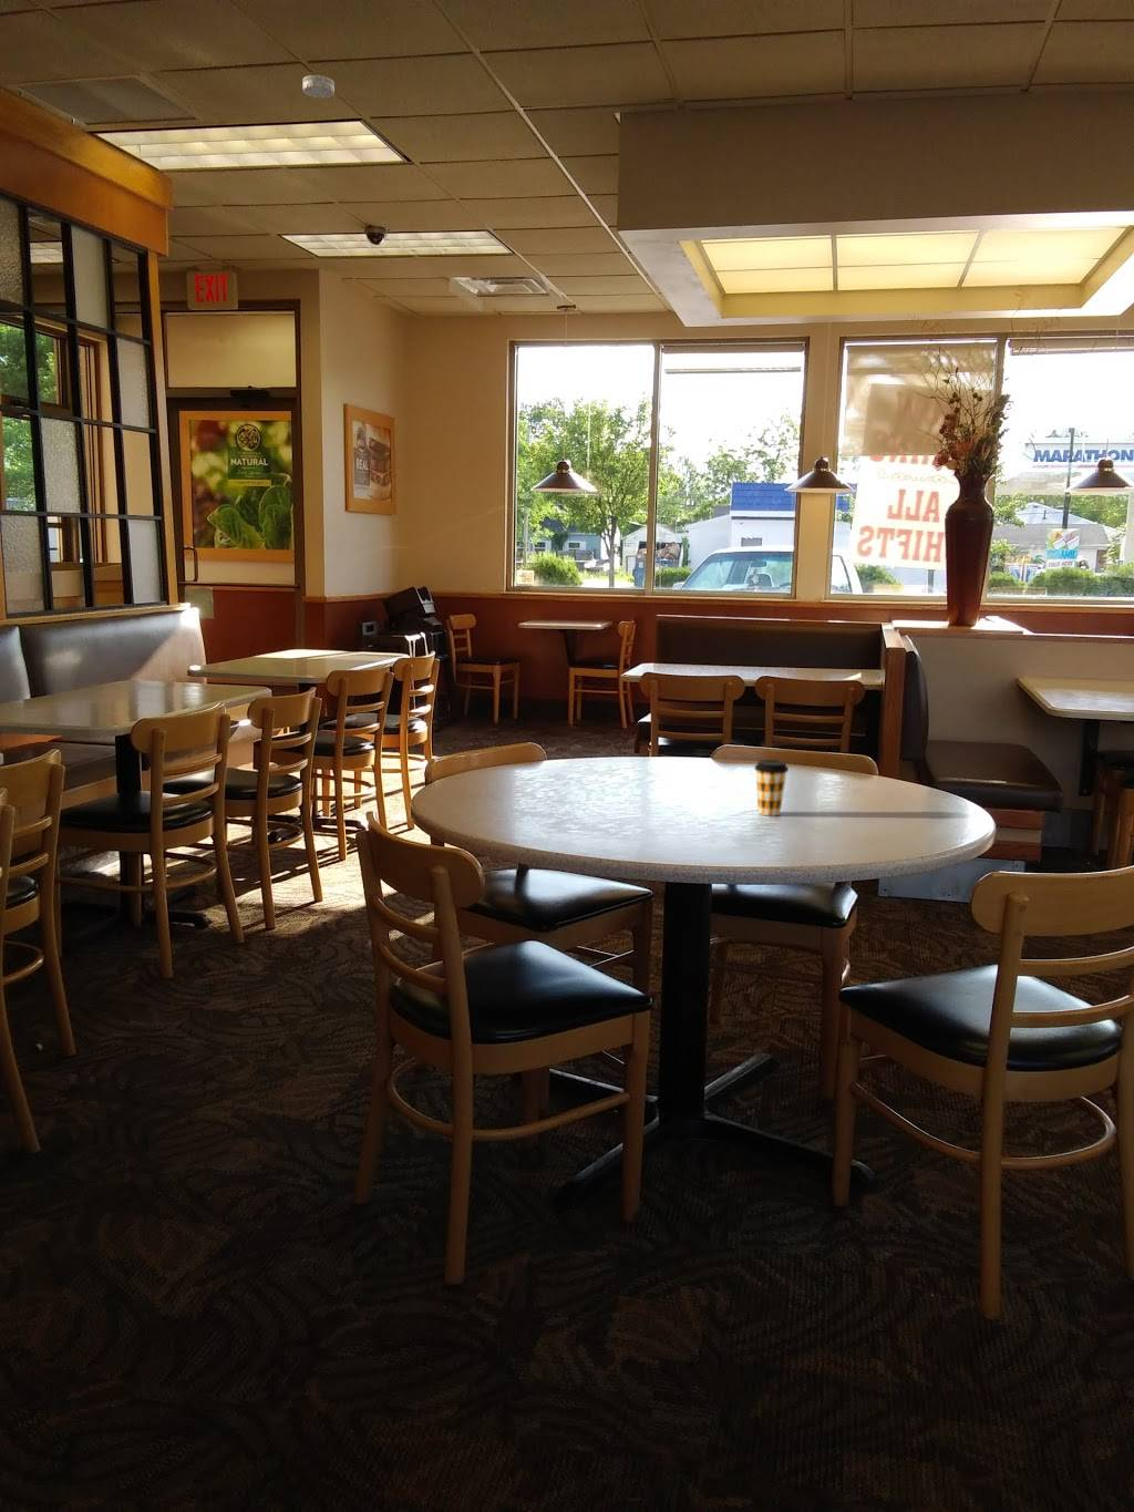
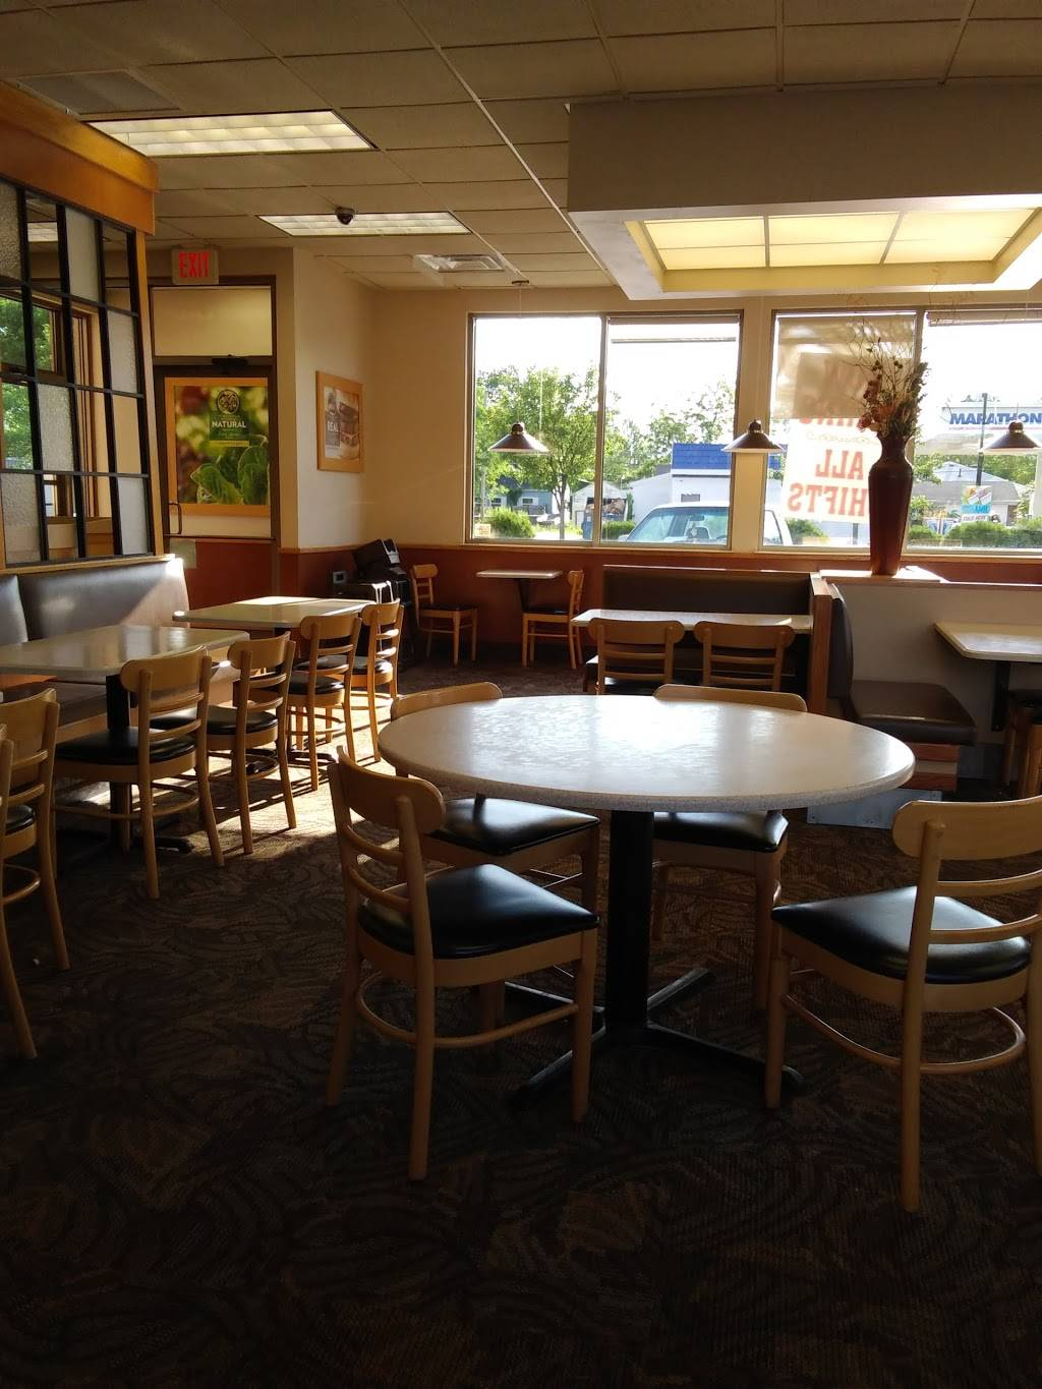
- smoke detector (318, 86)
- coffee cup (770, 788)
